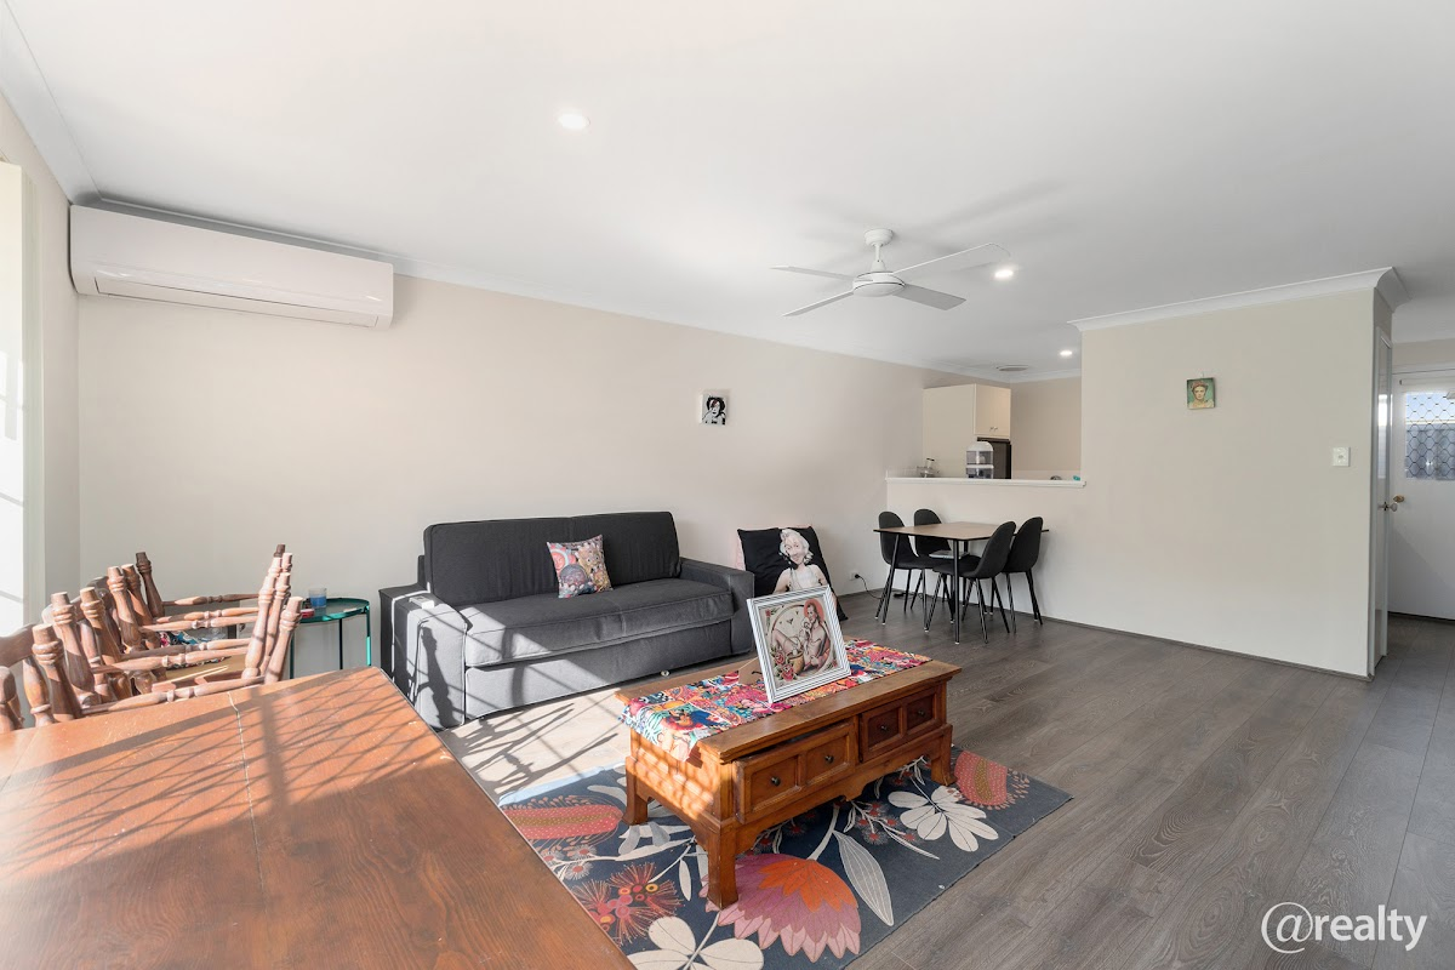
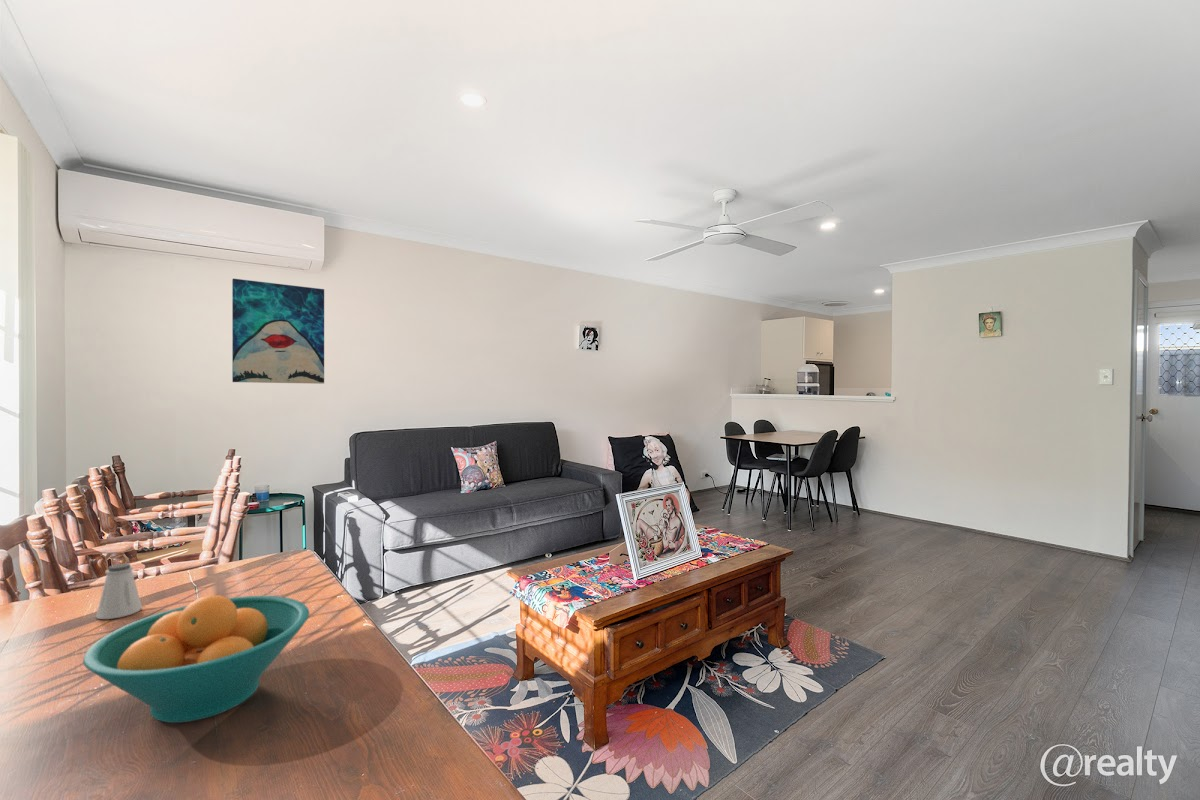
+ wall art (280, 333)
+ fruit bowl (207, 647)
+ saltshaker (119, 588)
